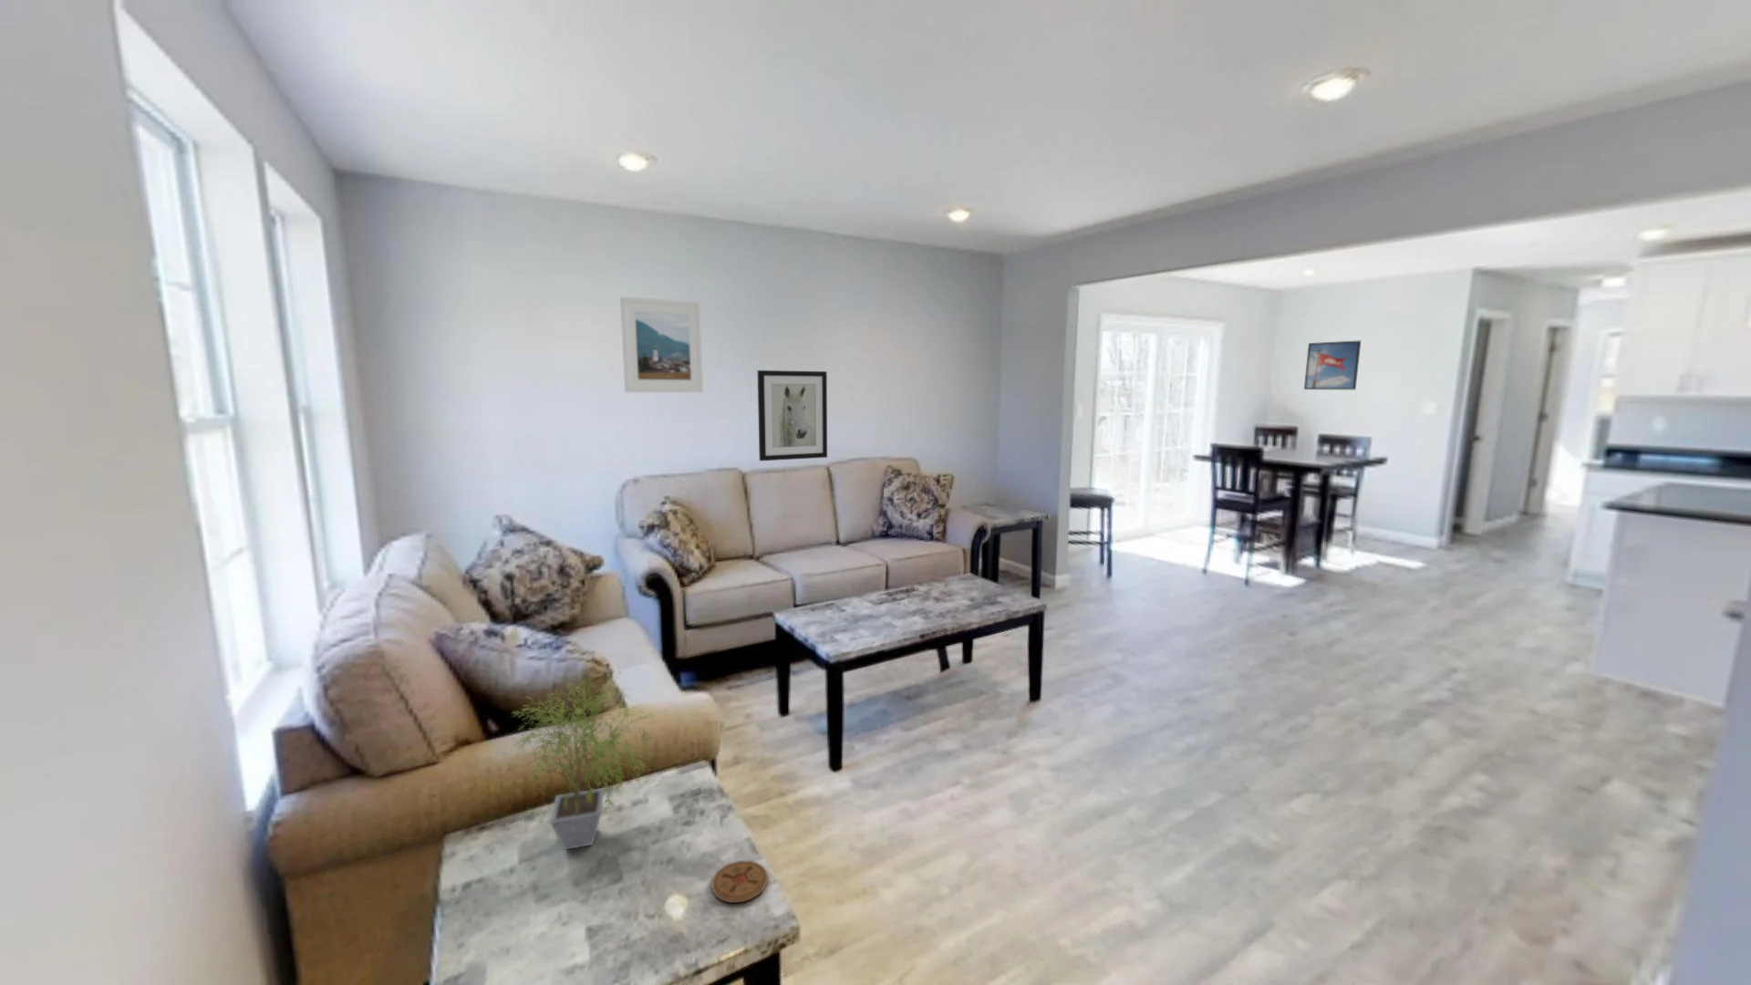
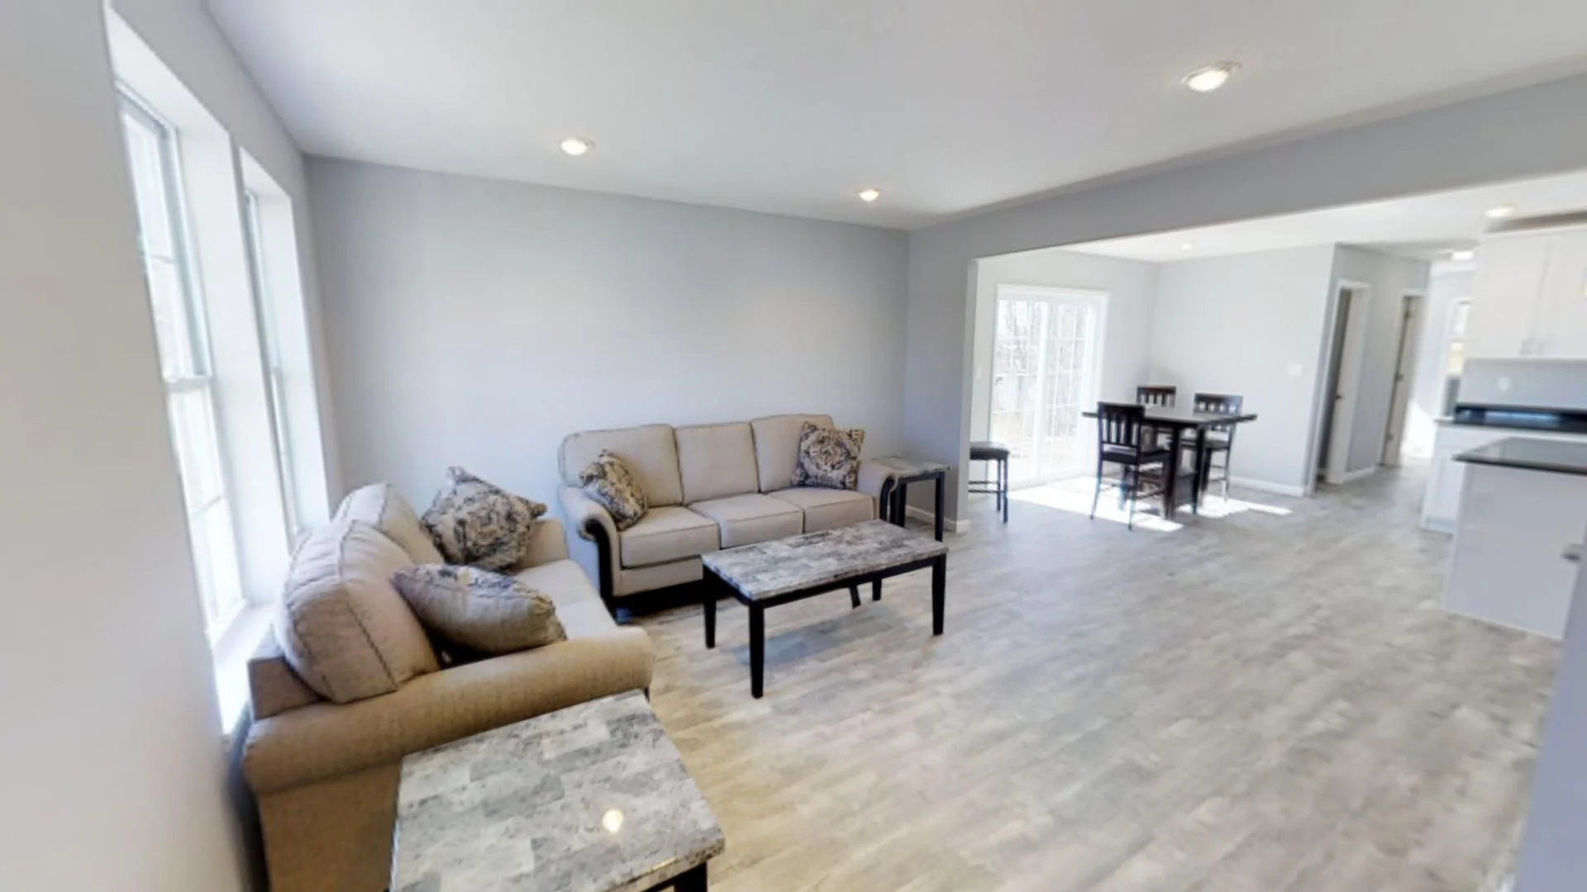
- coaster (740, 880)
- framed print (663, 345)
- wall art (794, 415)
- potted plant (584, 750)
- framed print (1331, 366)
